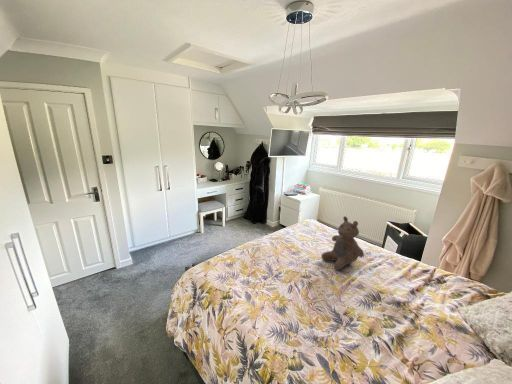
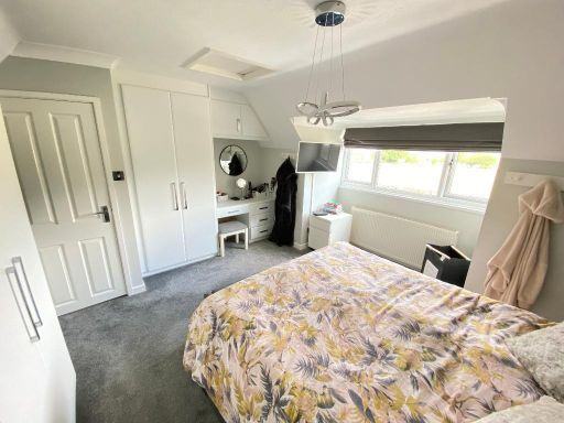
- bear (342, 241)
